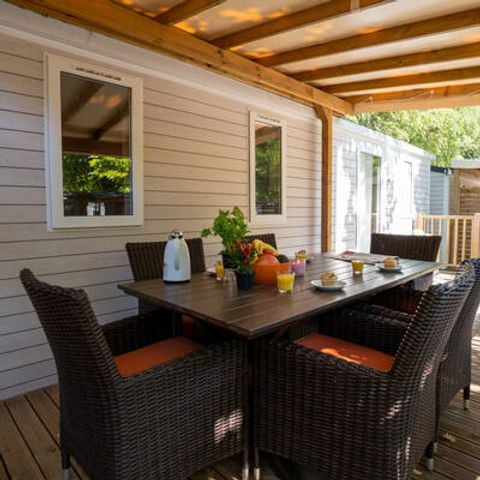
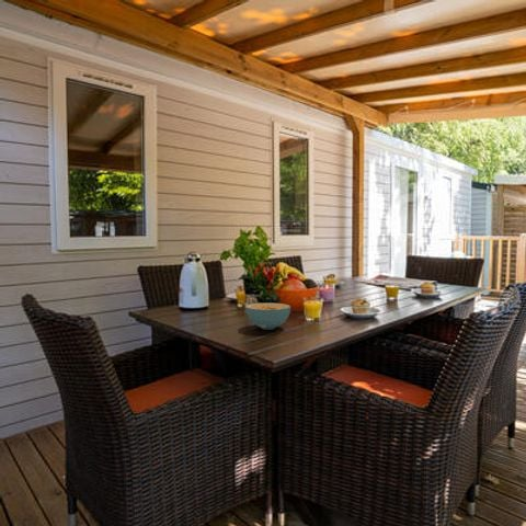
+ cereal bowl (267, 317)
